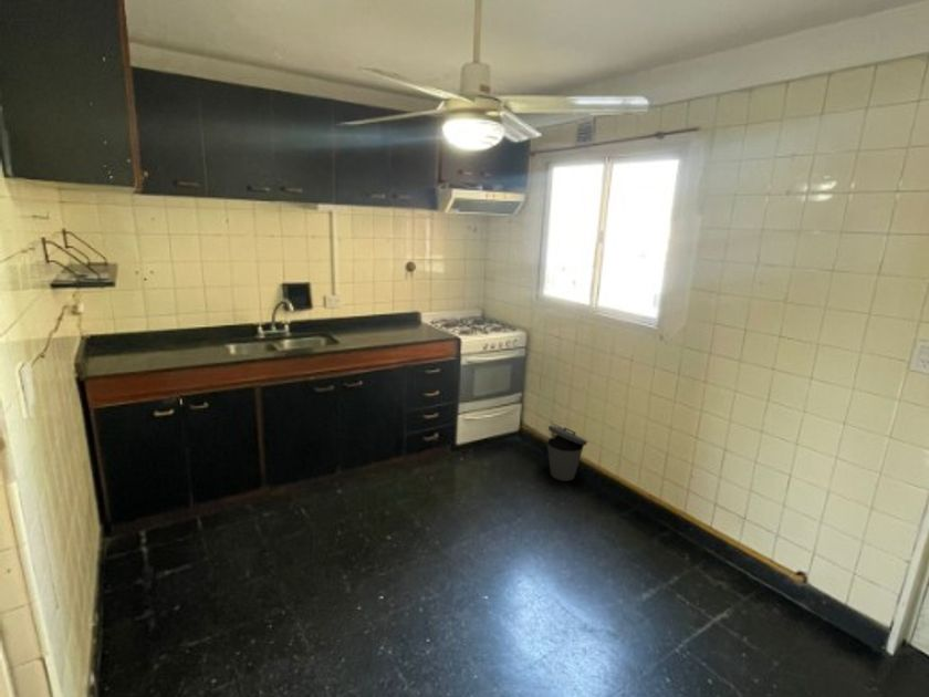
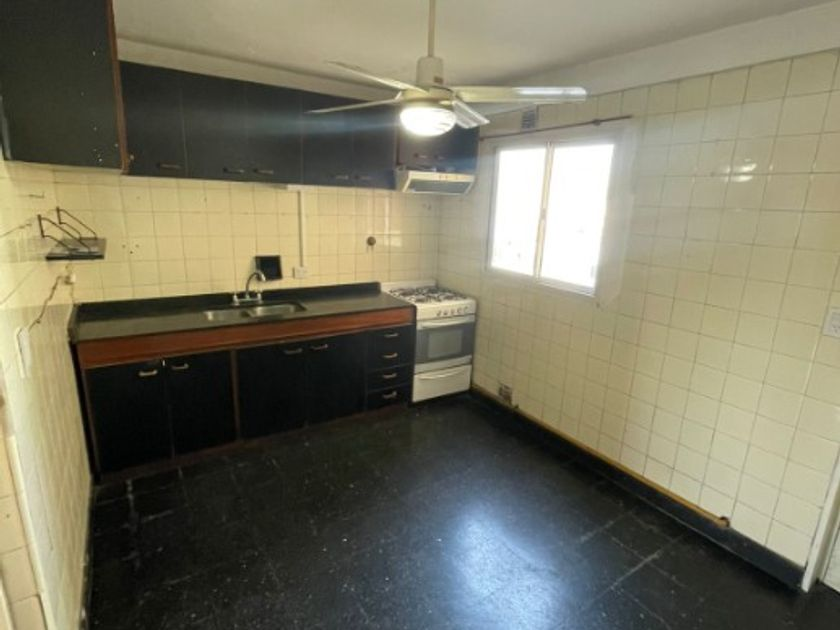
- trash can (566, 450)
